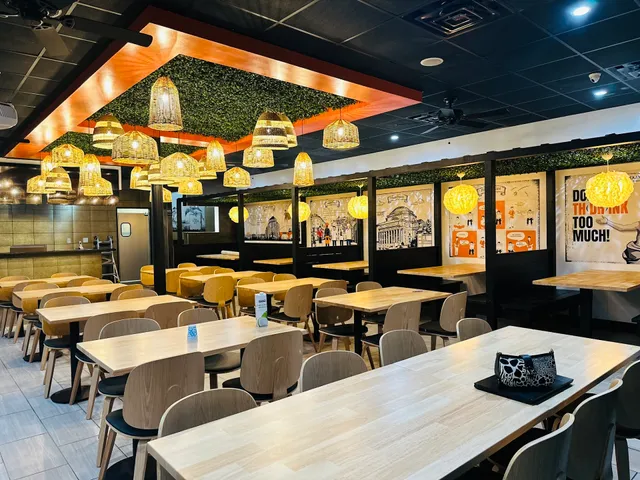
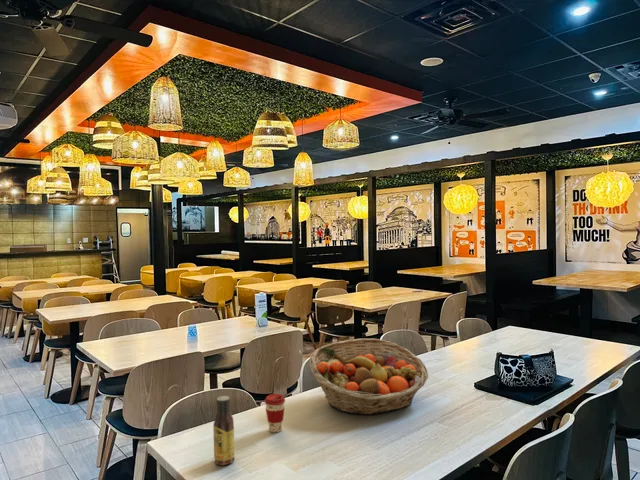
+ sauce bottle (223, 429)
+ fruit basket (368, 374)
+ coffee cup (275, 413)
